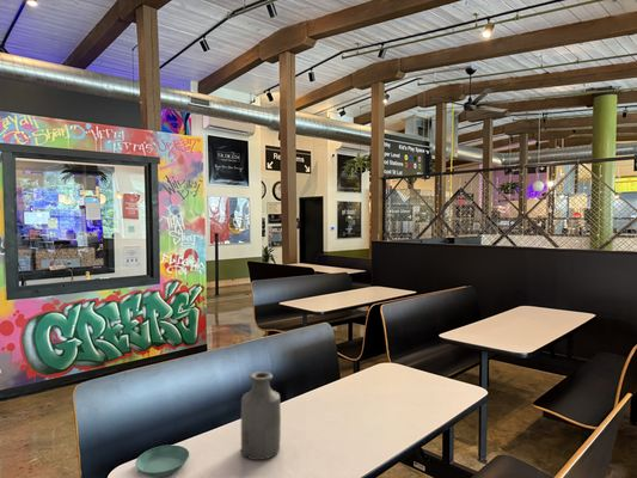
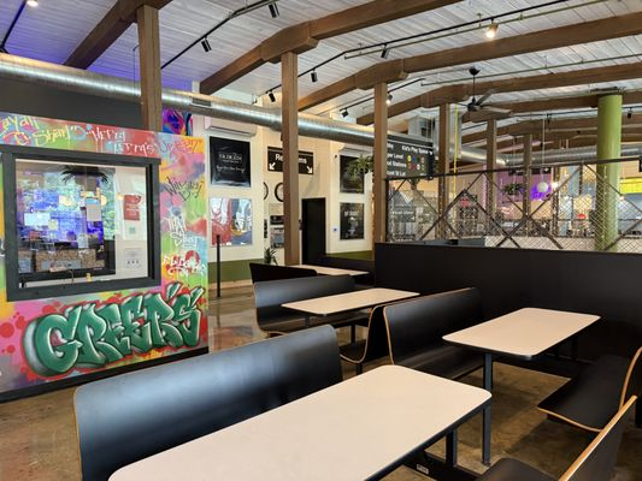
- bottle (261, 412)
- saucer (163, 461)
